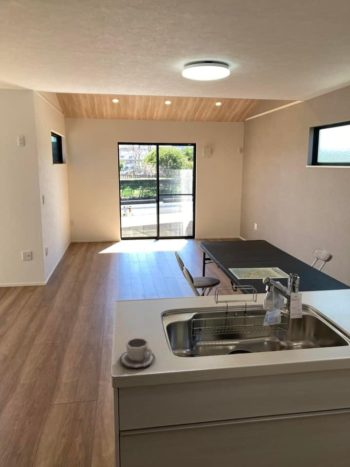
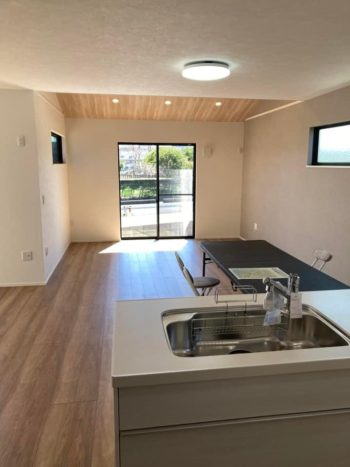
- cup (137, 351)
